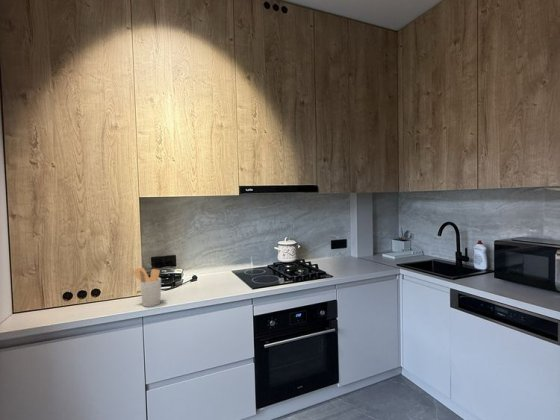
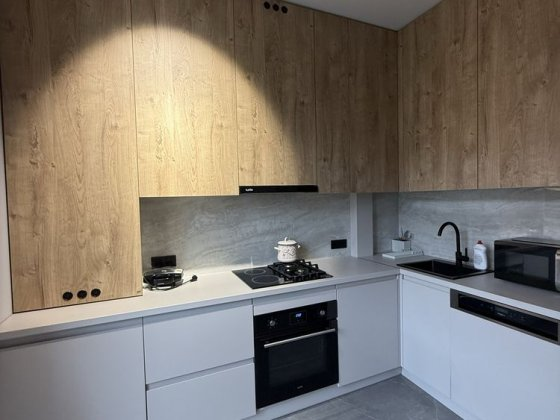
- utensil holder (146, 285)
